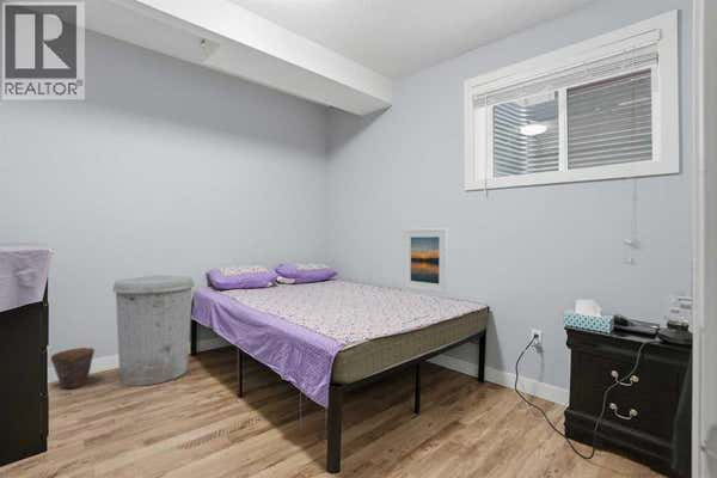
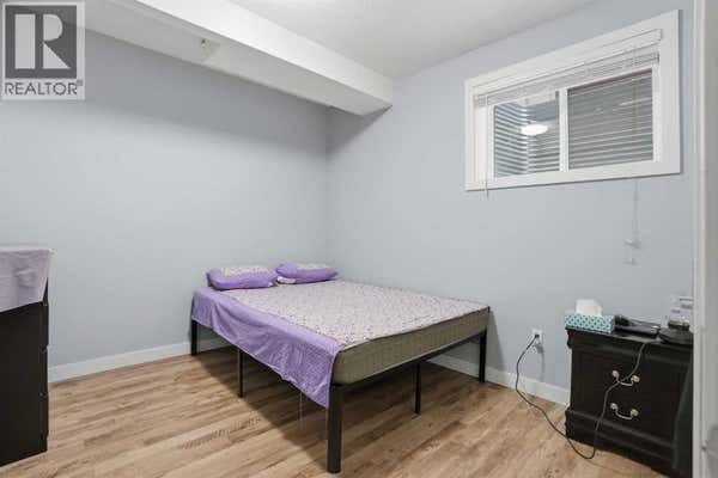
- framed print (424, 259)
- trash can (154, 324)
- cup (73, 369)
